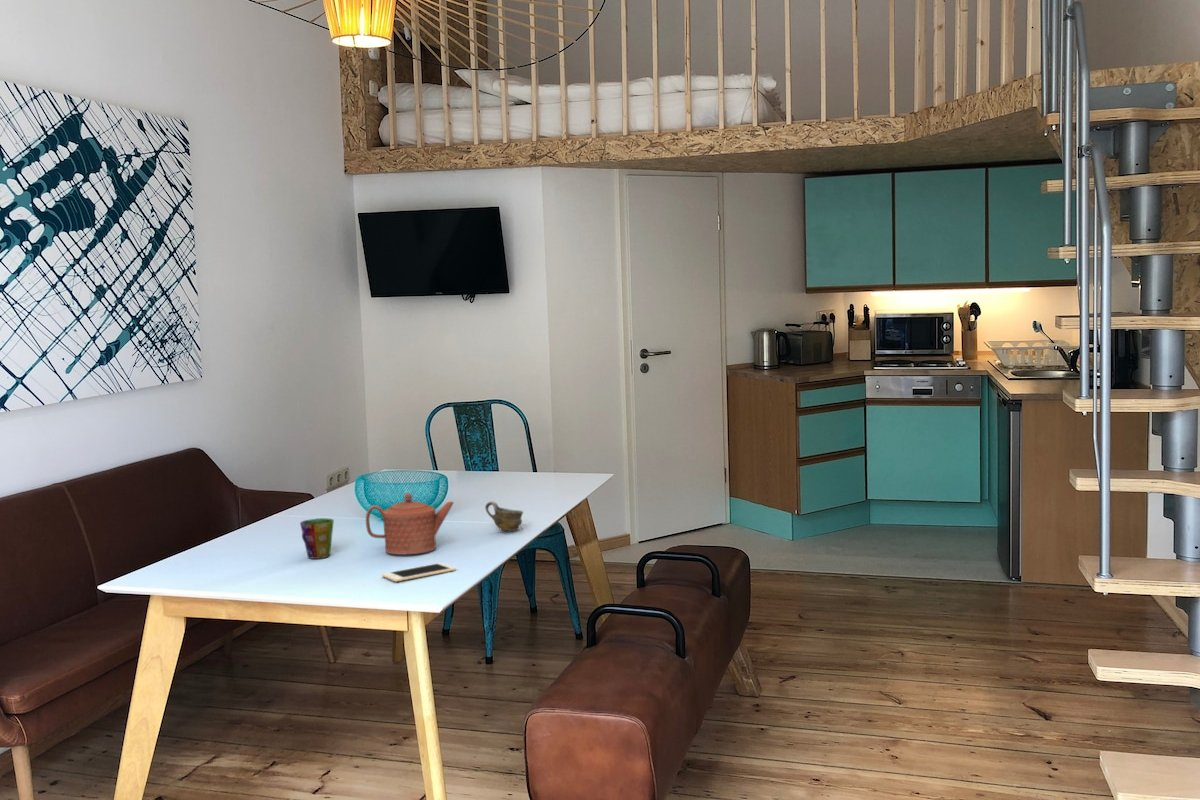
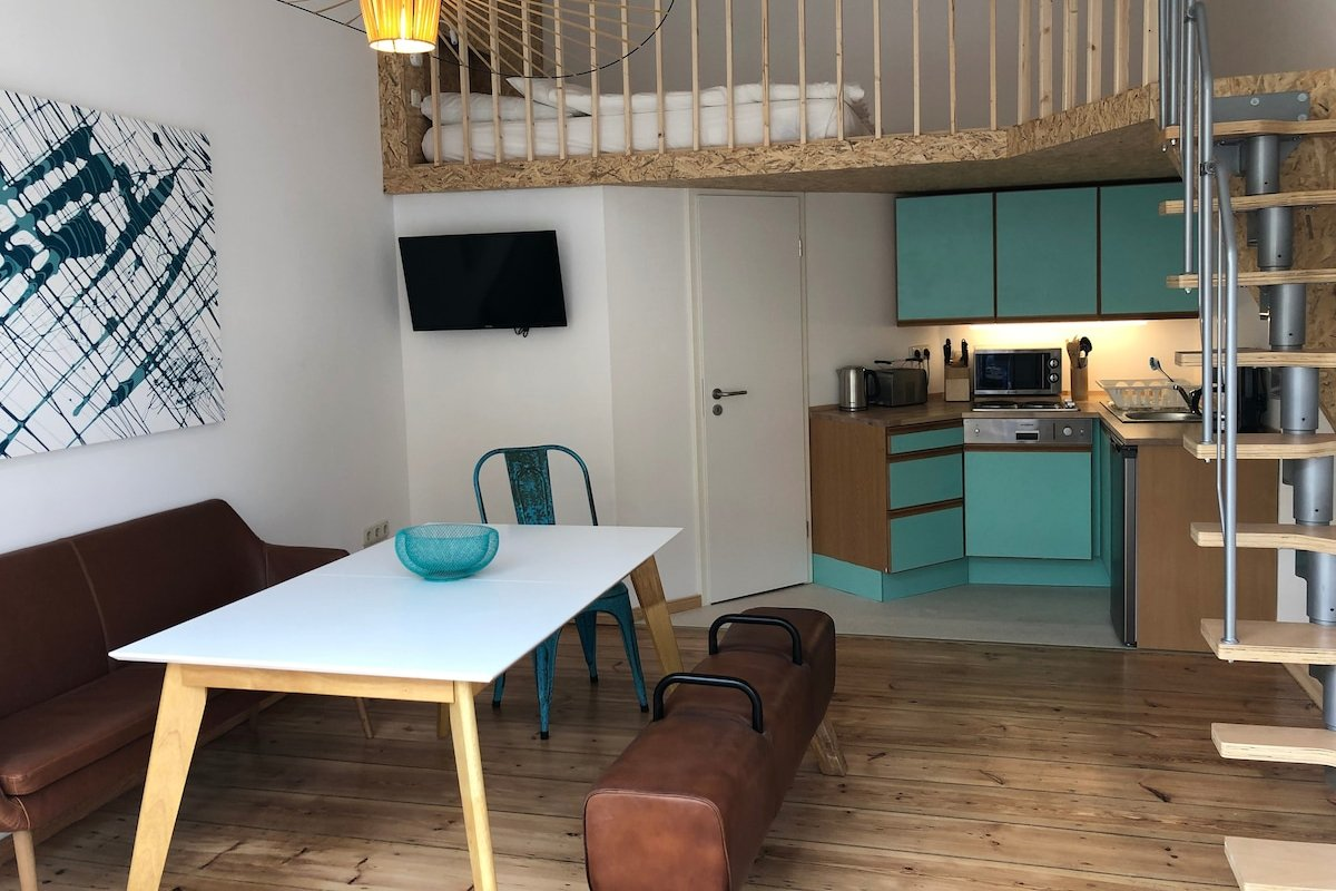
- teapot (410, 521)
- cell phone (419, 571)
- cup (315, 540)
- cup (506, 515)
